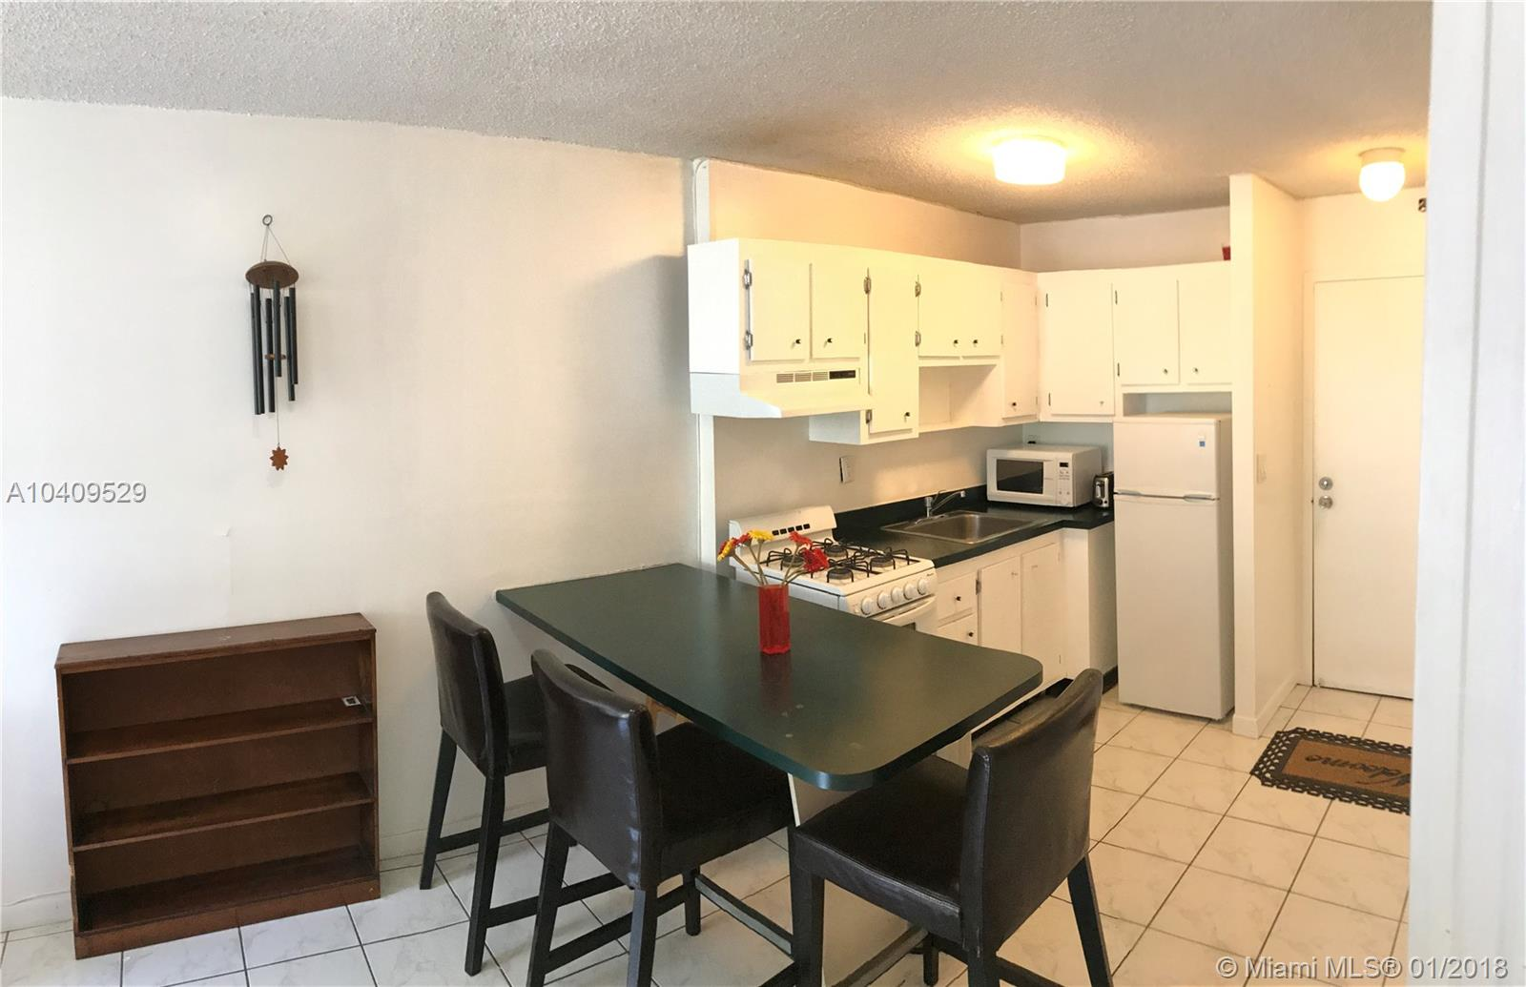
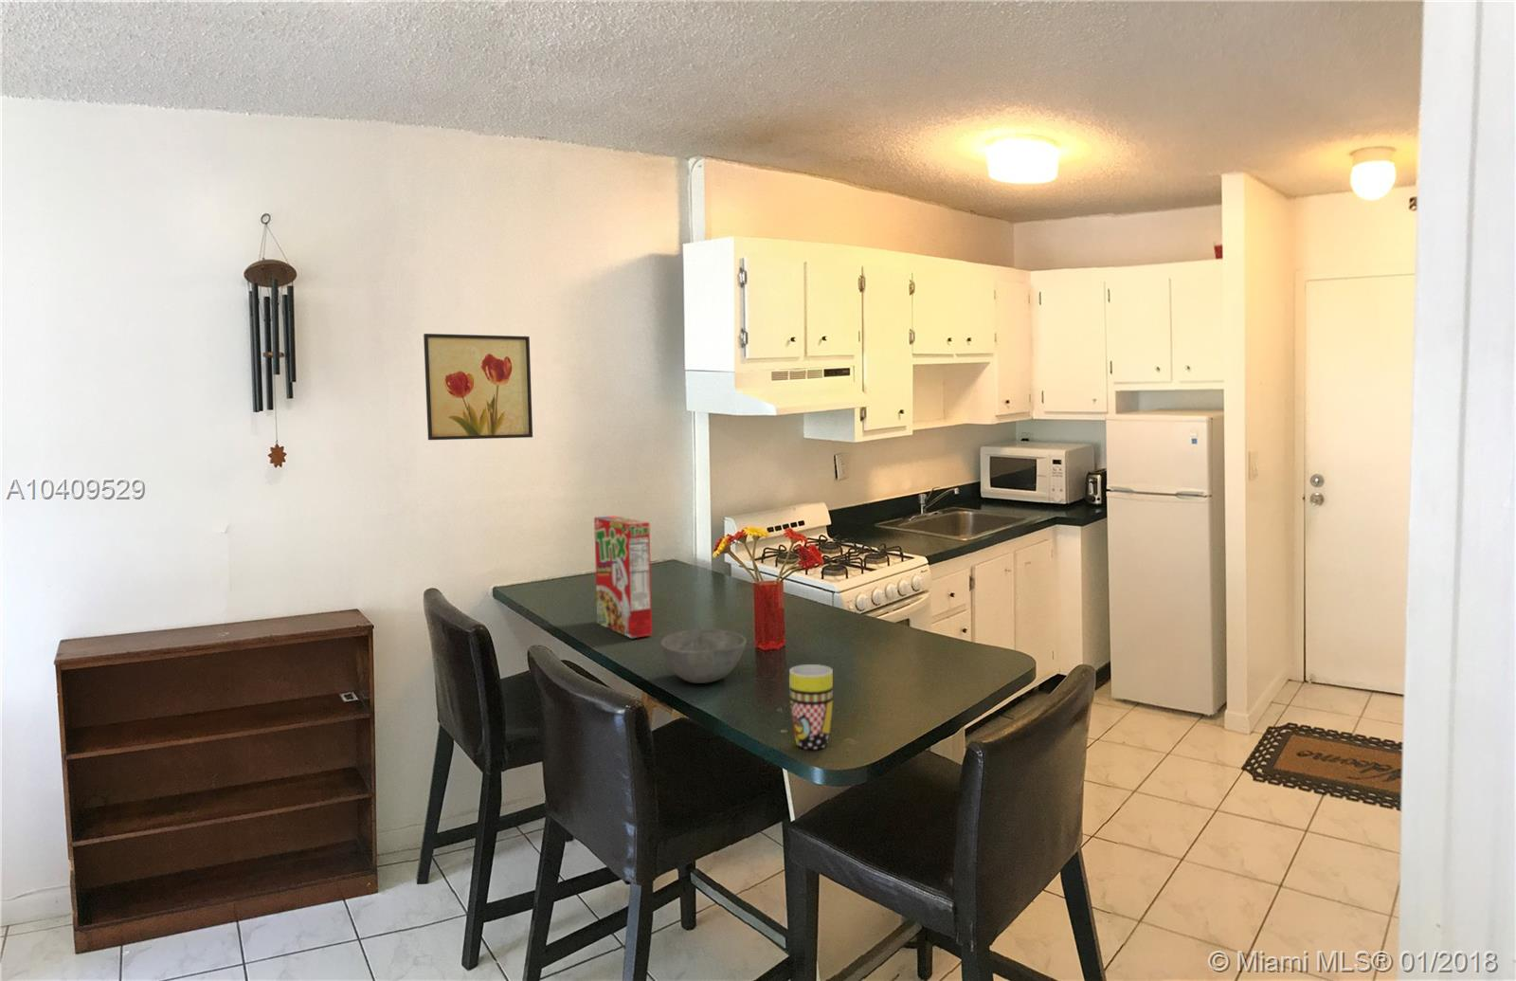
+ bowl (703, 658)
+ mug (807, 704)
+ cereal box (622, 574)
+ wall art (478, 387)
